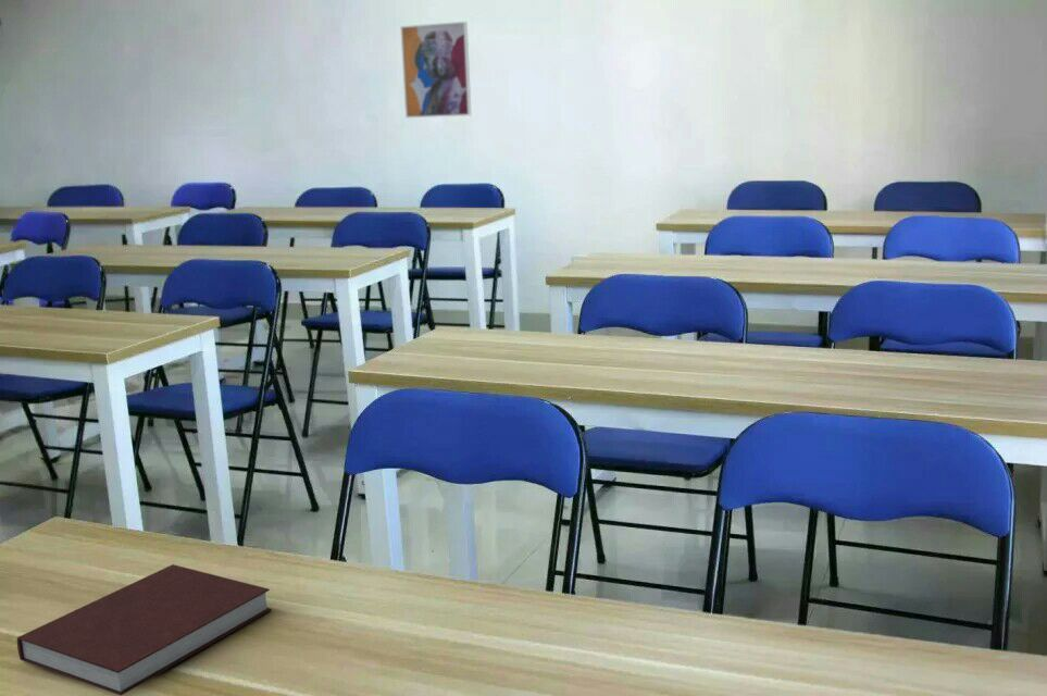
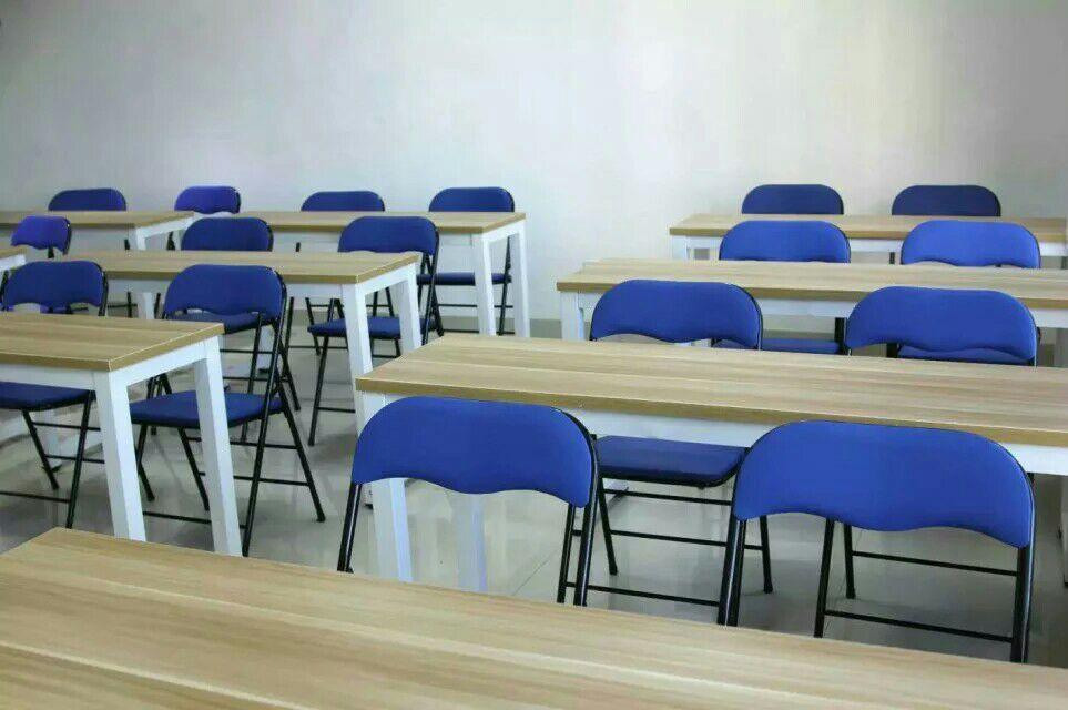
- notebook (149, 622)
- wall art (435, 71)
